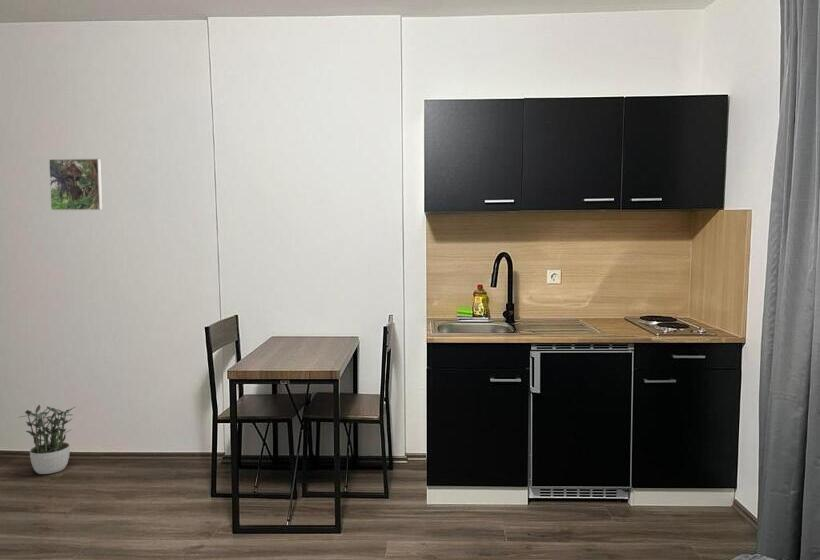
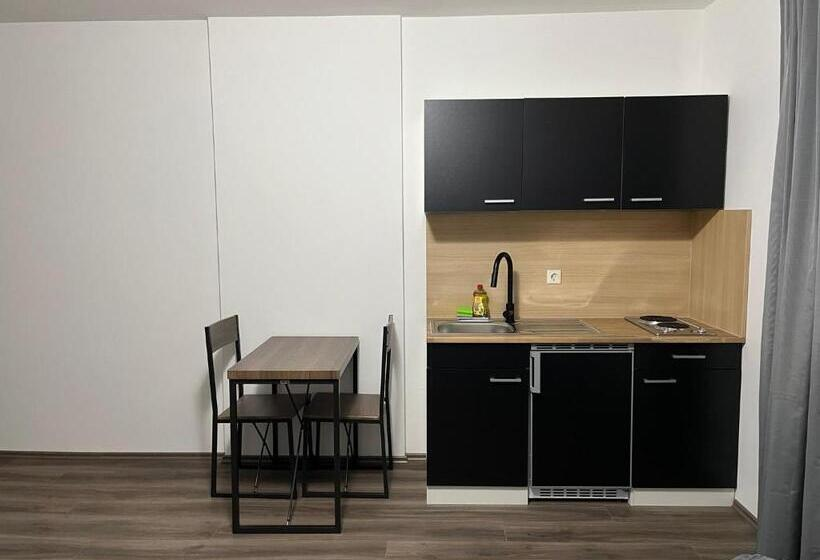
- potted plant (47, 436)
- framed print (75, 184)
